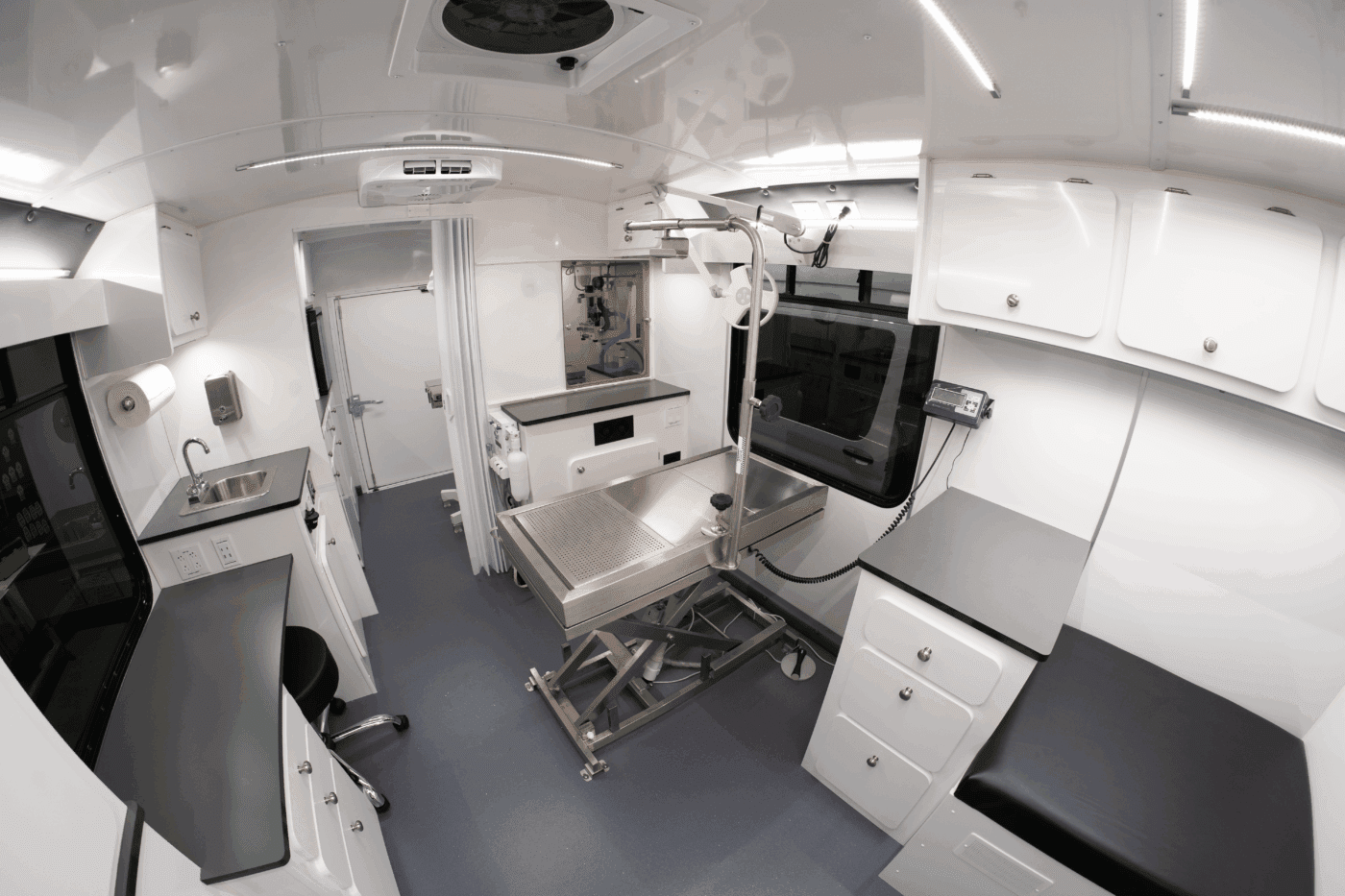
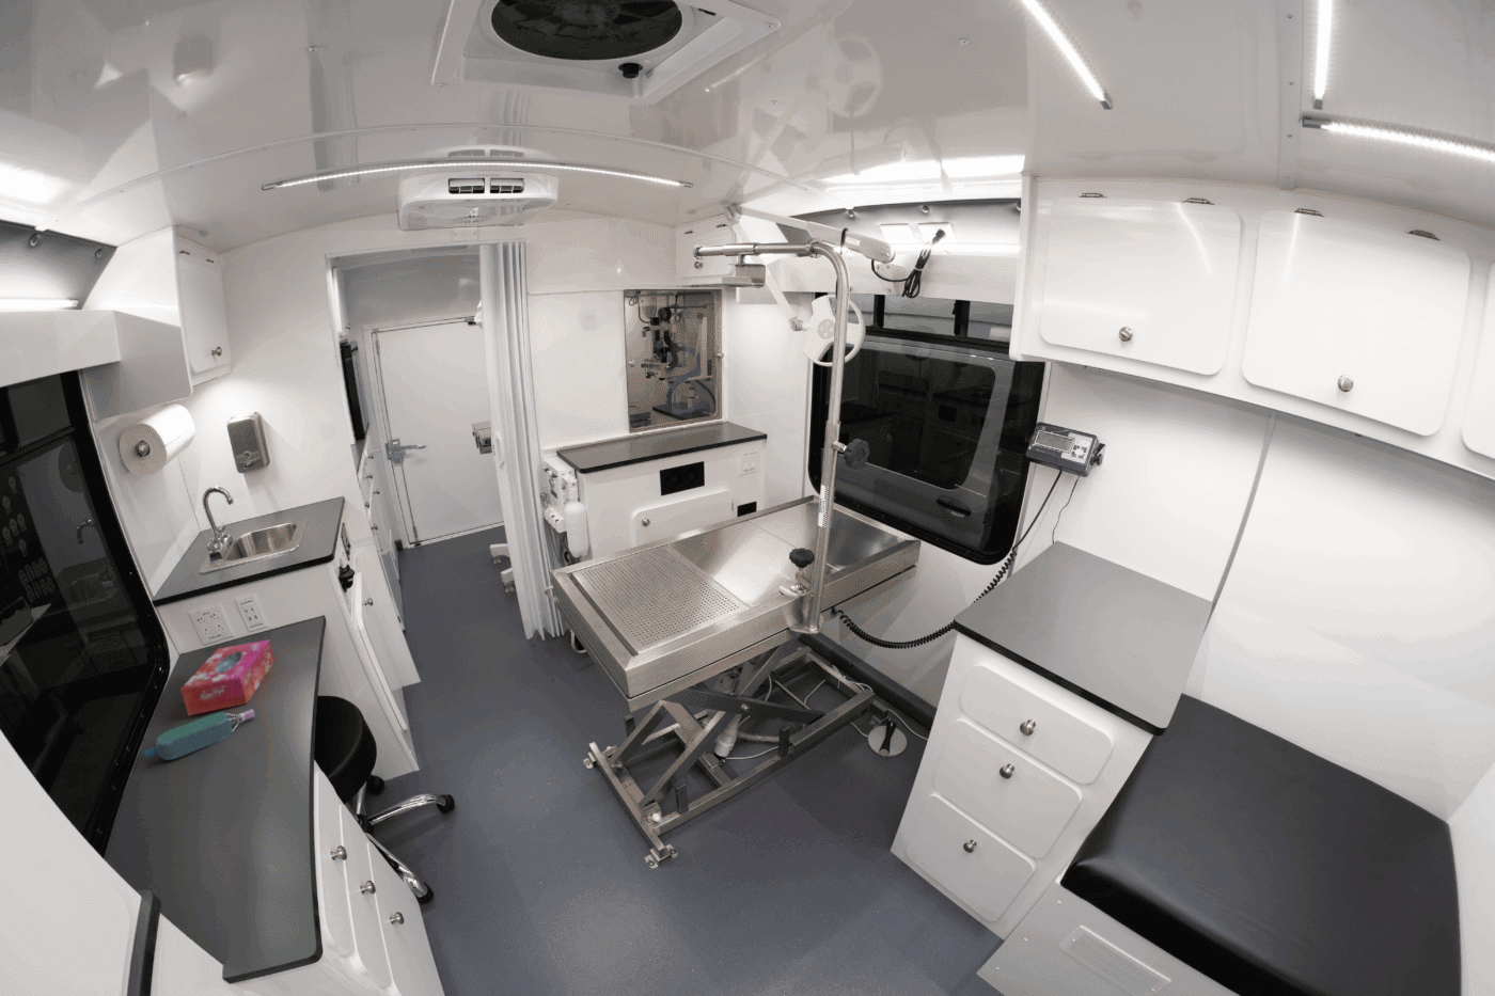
+ bottle (201, 733)
+ tissue box (231, 675)
